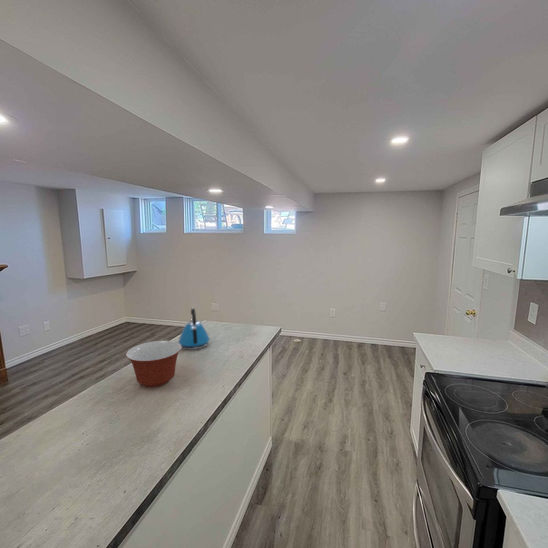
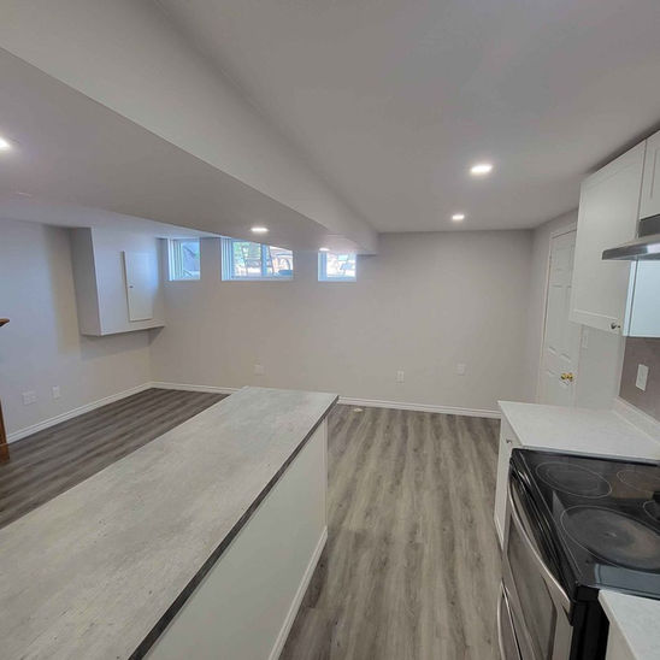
- mixing bowl (155, 365)
- kettle (193, 326)
